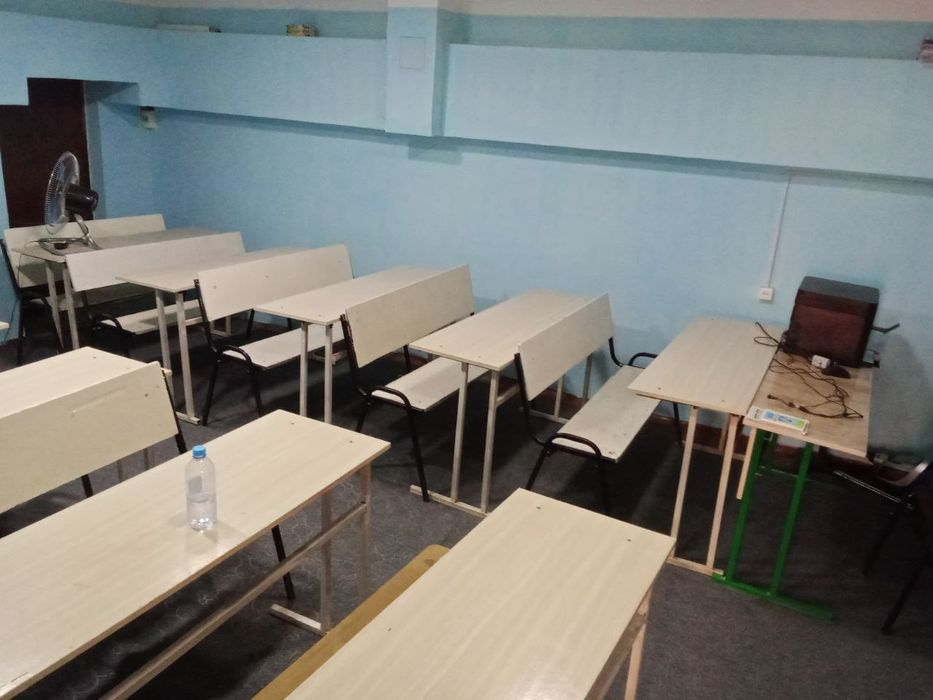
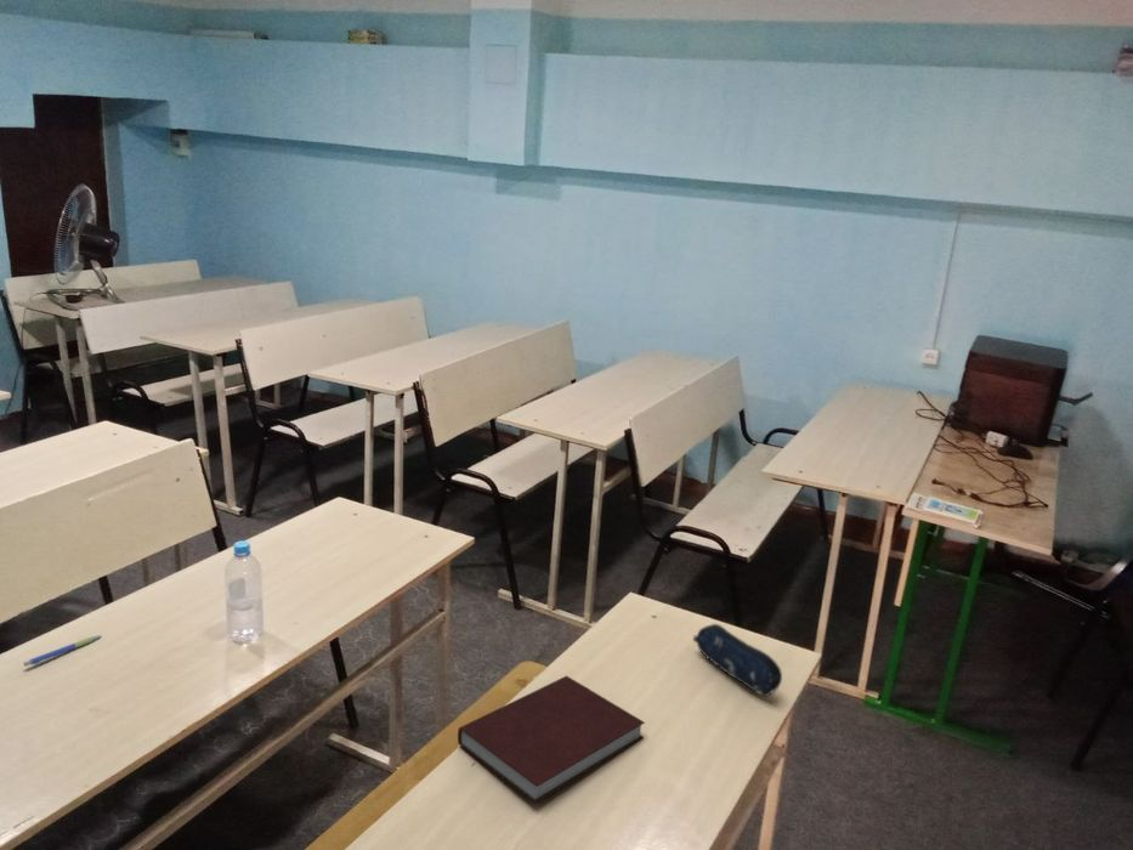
+ notebook (551, 732)
+ pen (64, 648)
+ pencil case (737, 658)
